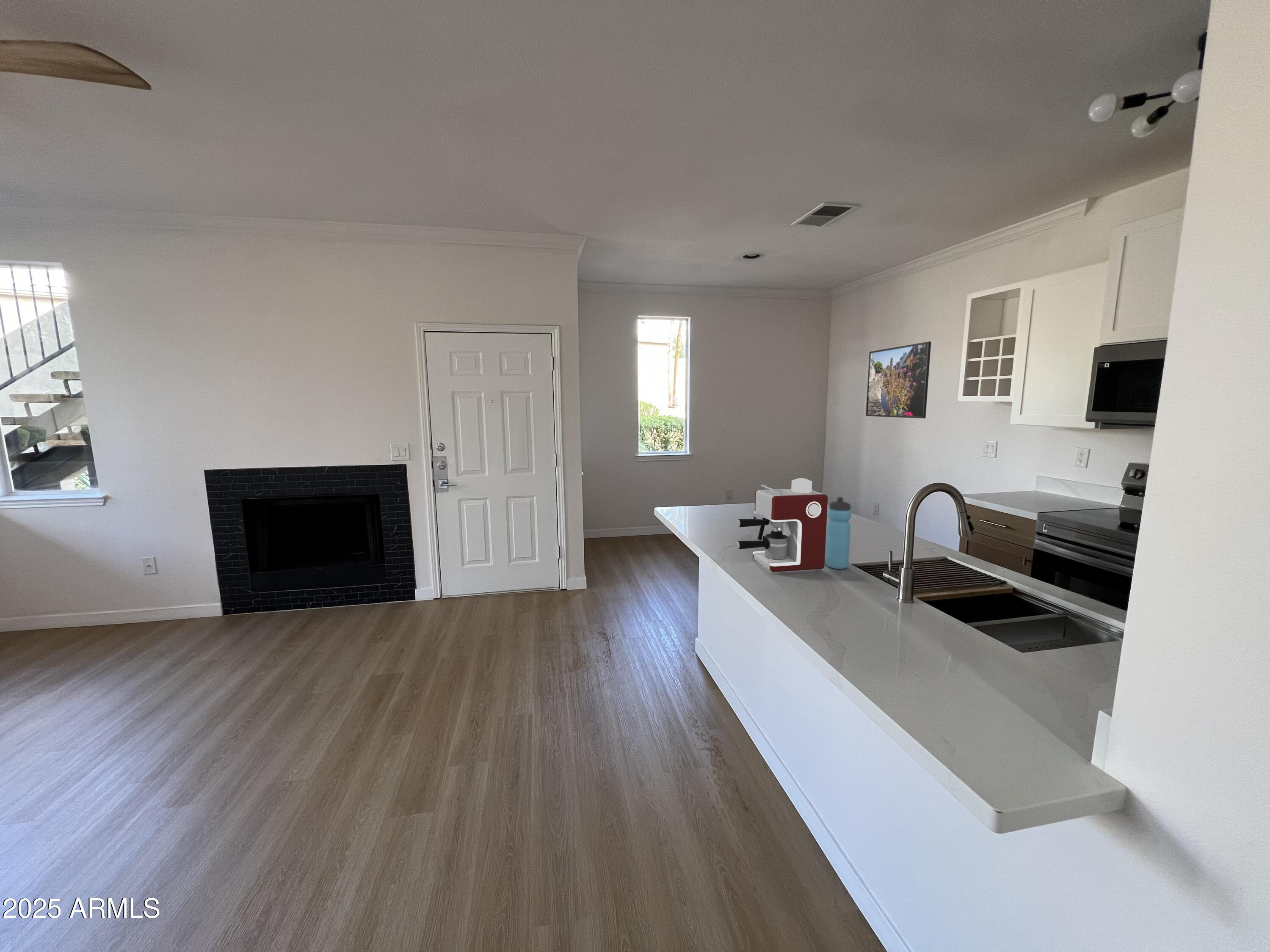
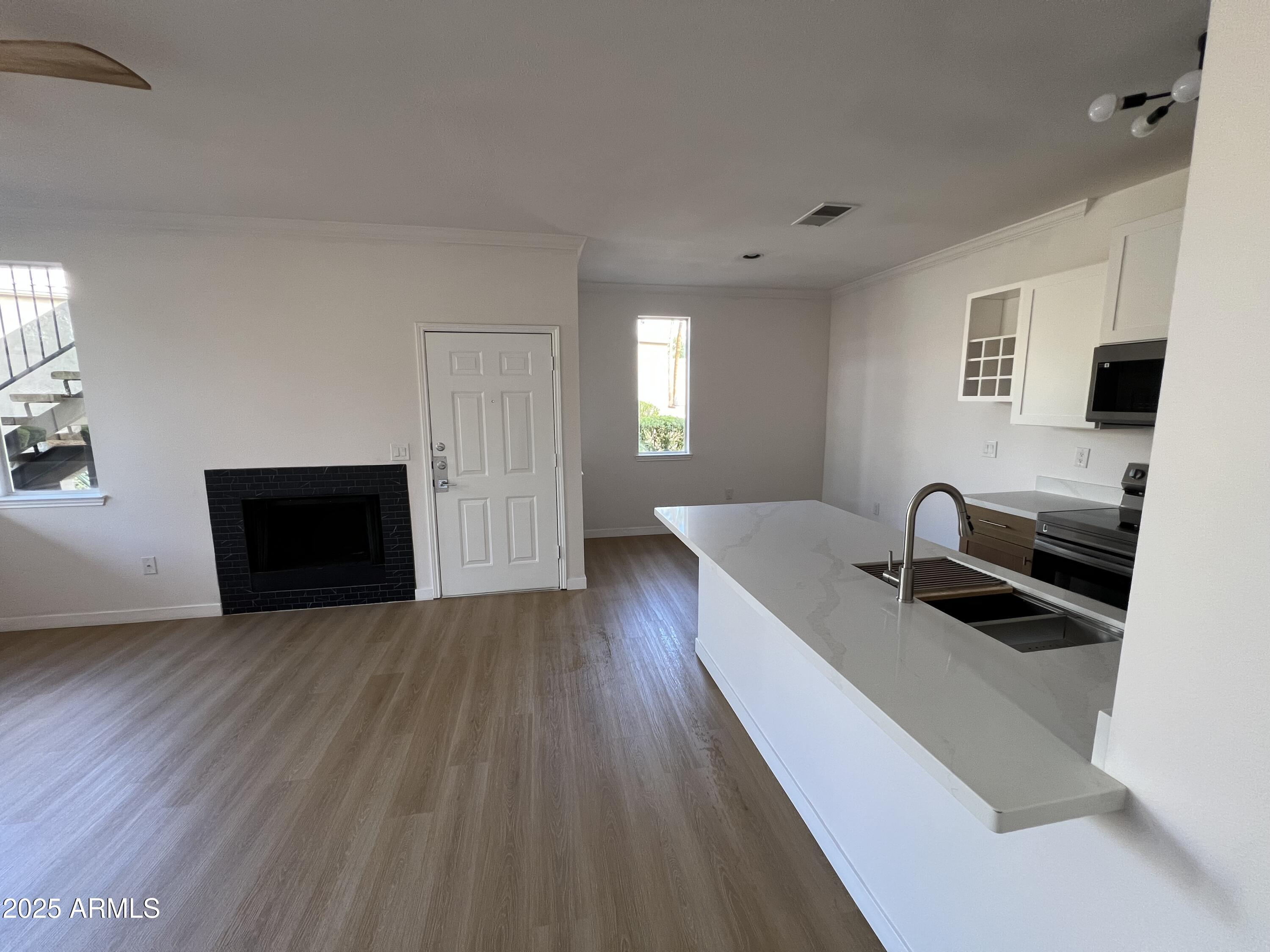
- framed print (895, 382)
- water bottle (838, 532)
- coffee maker (777, 523)
